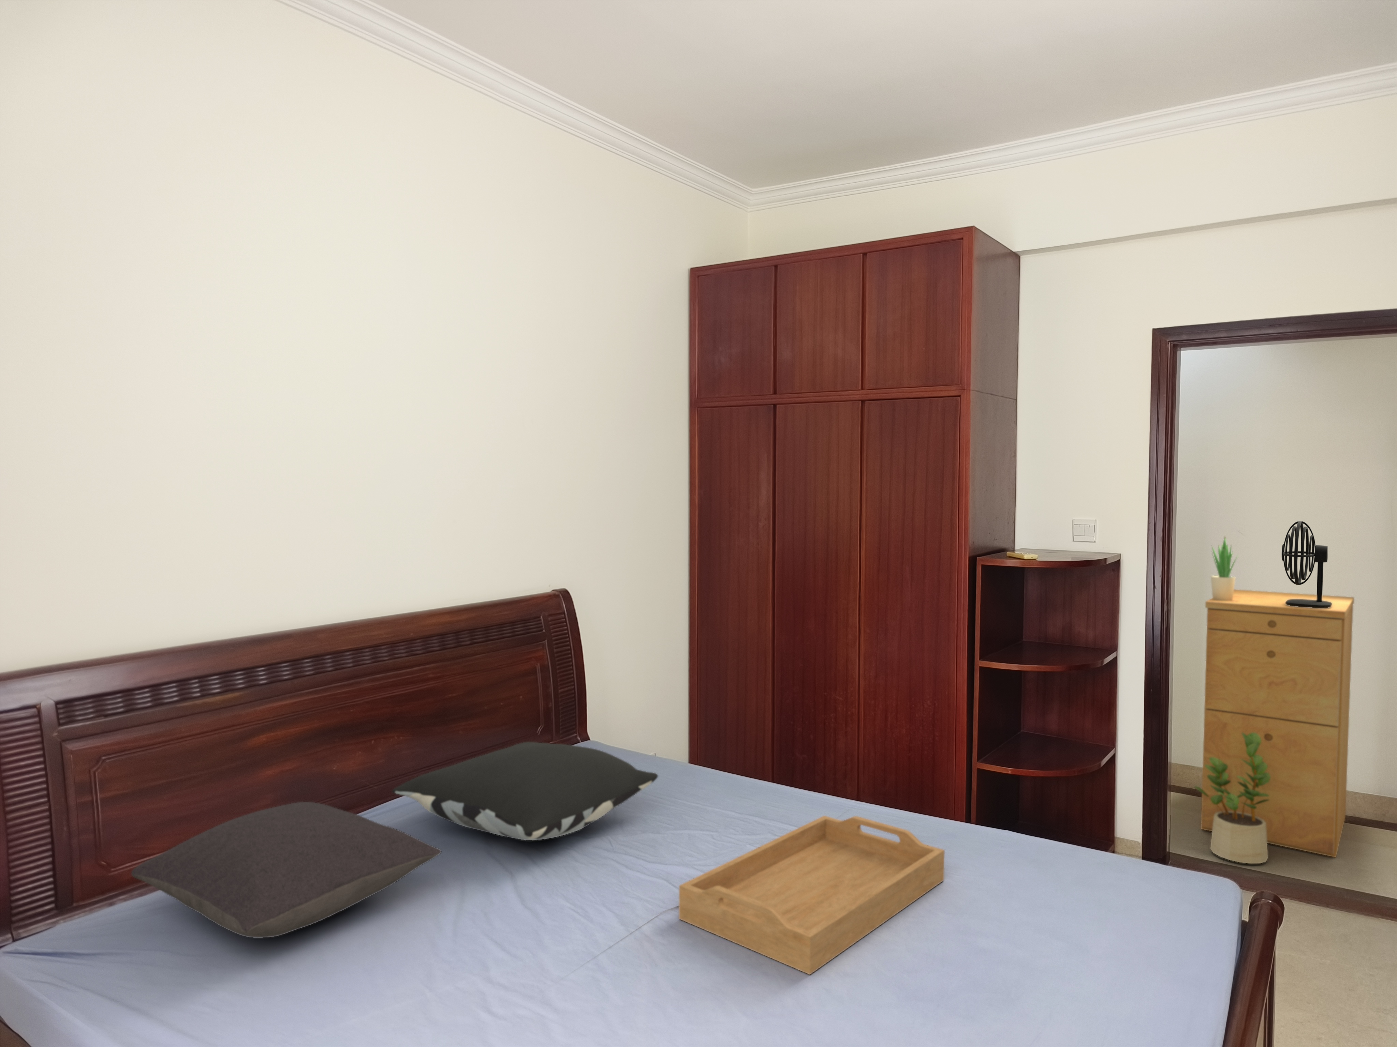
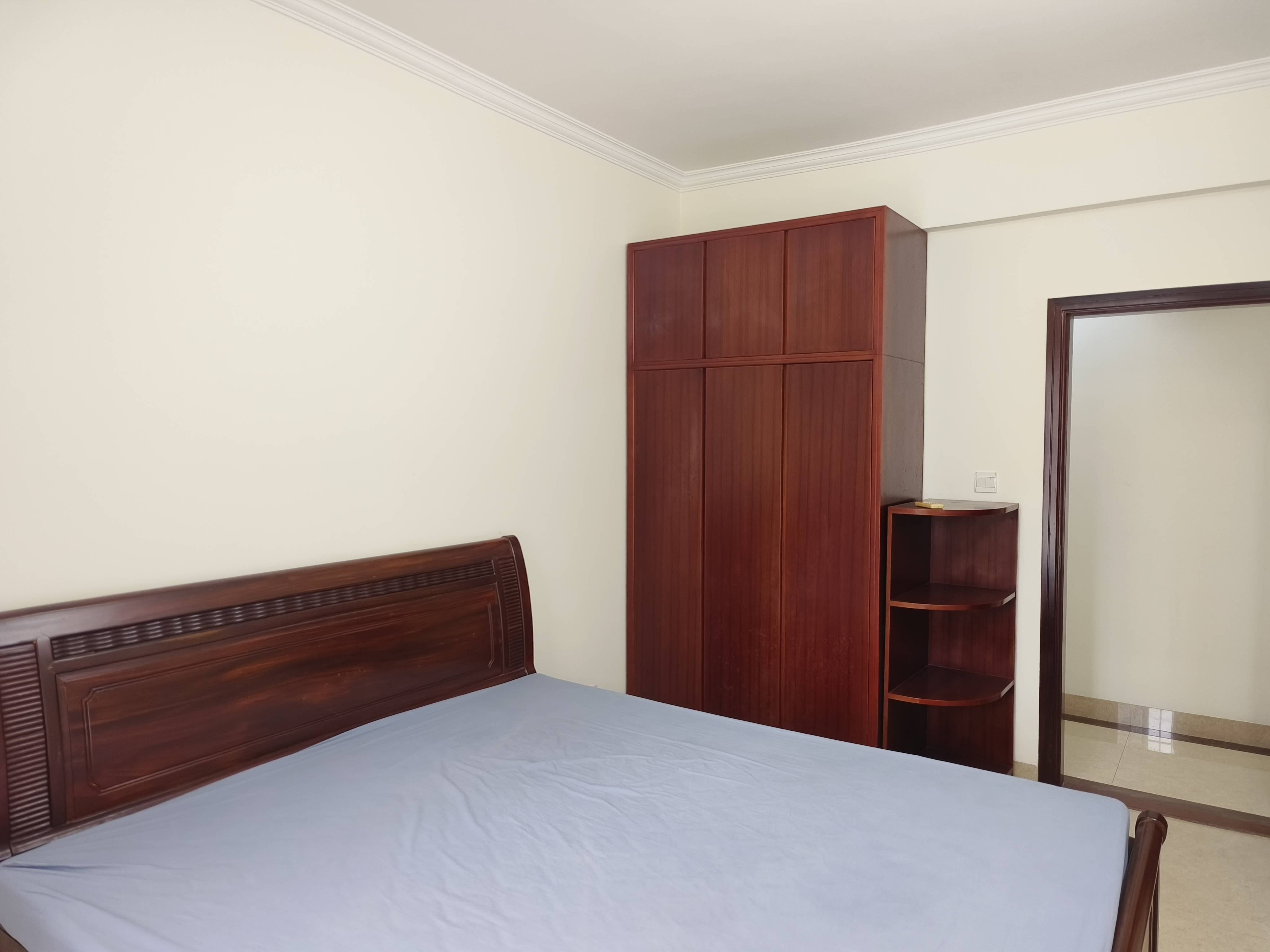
- desk fan (1307, 563)
- filing cabinet (1277, 712)
- potted plant (1232, 794)
- serving tray (818, 878)
- pillow (293, 864)
- potted plant (1224, 566)
- pillow (528, 785)
